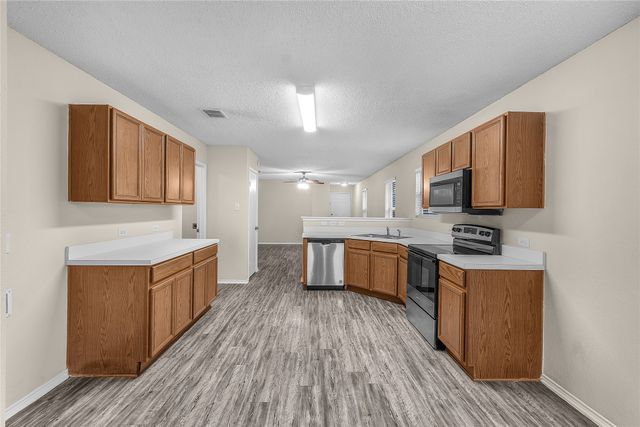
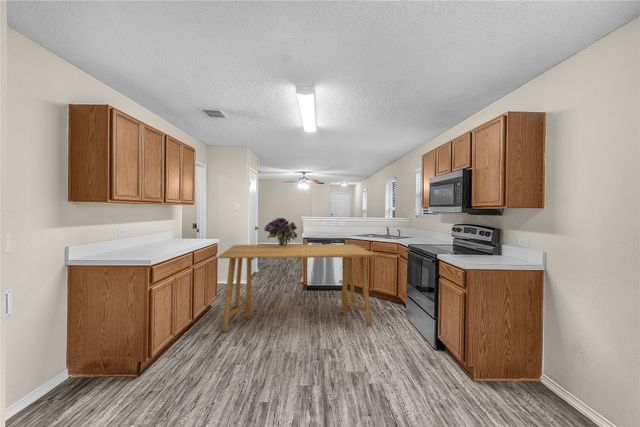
+ bouquet (281, 231)
+ dining table (298, 258)
